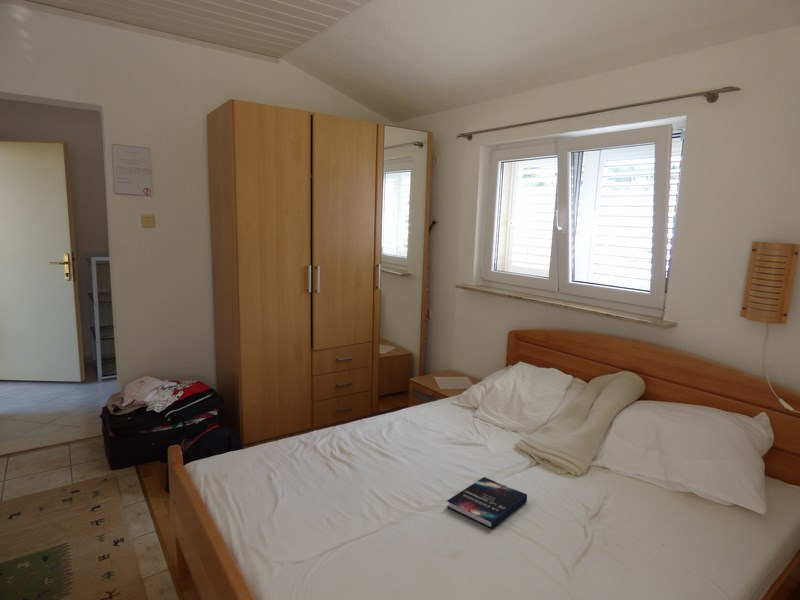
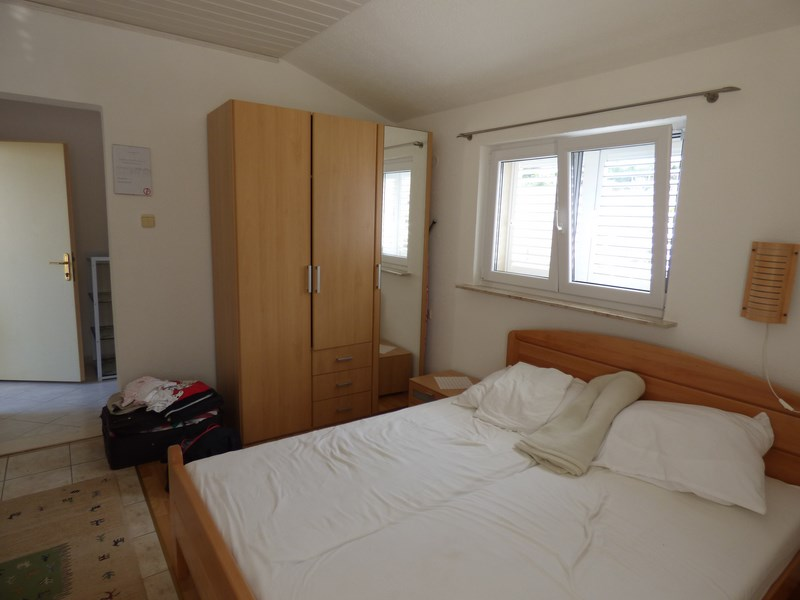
- hardback book (487, 500)
